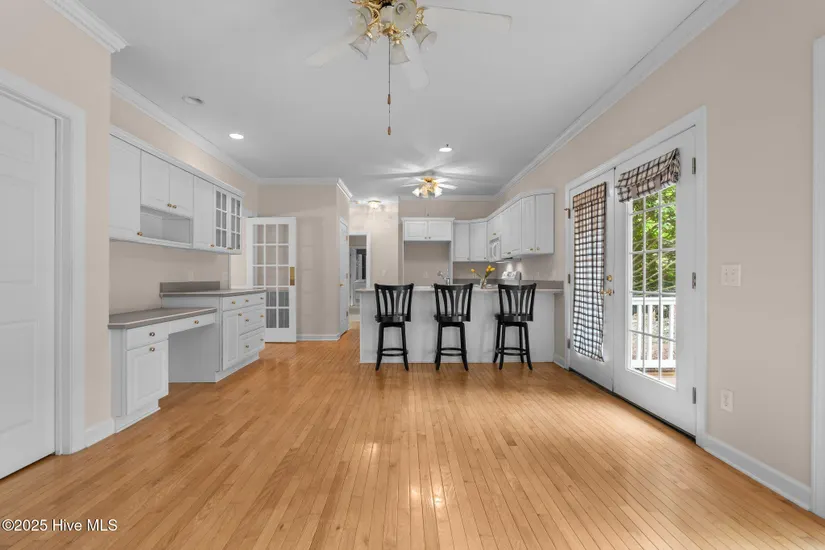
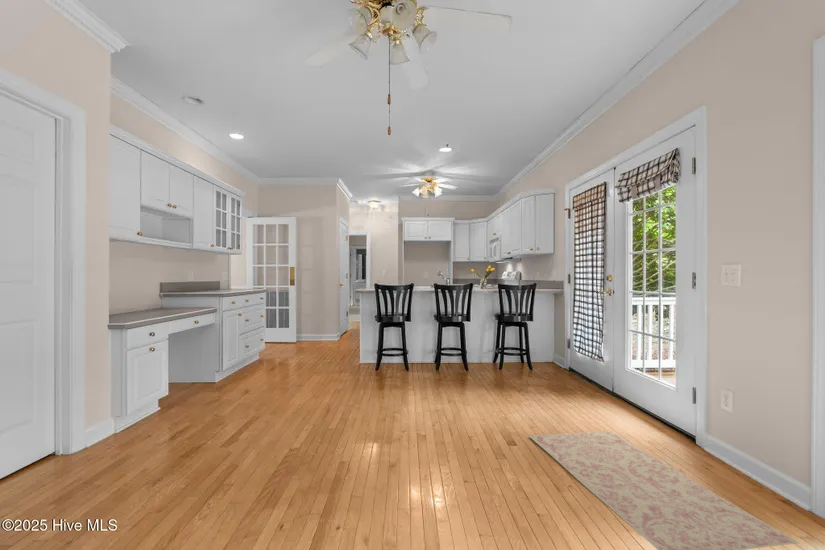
+ rug (630, 476)
